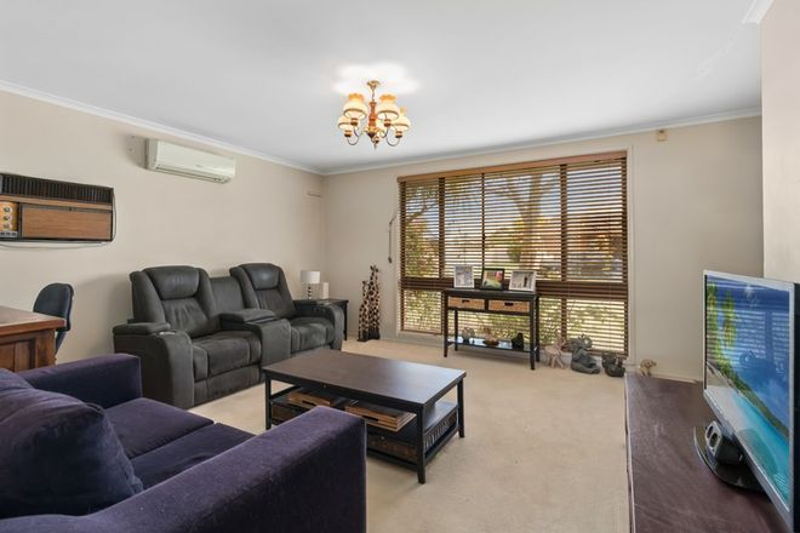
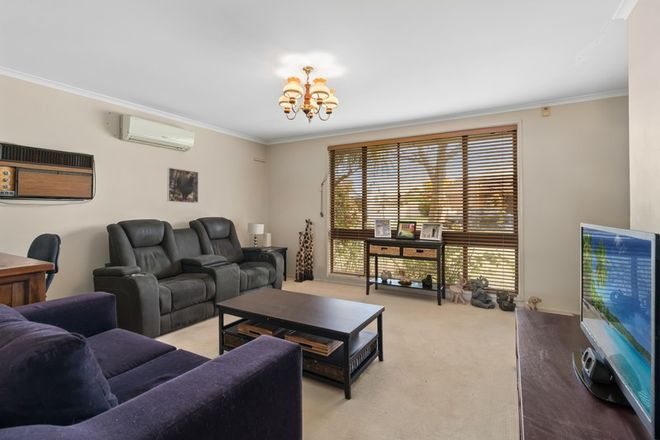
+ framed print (183, 186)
